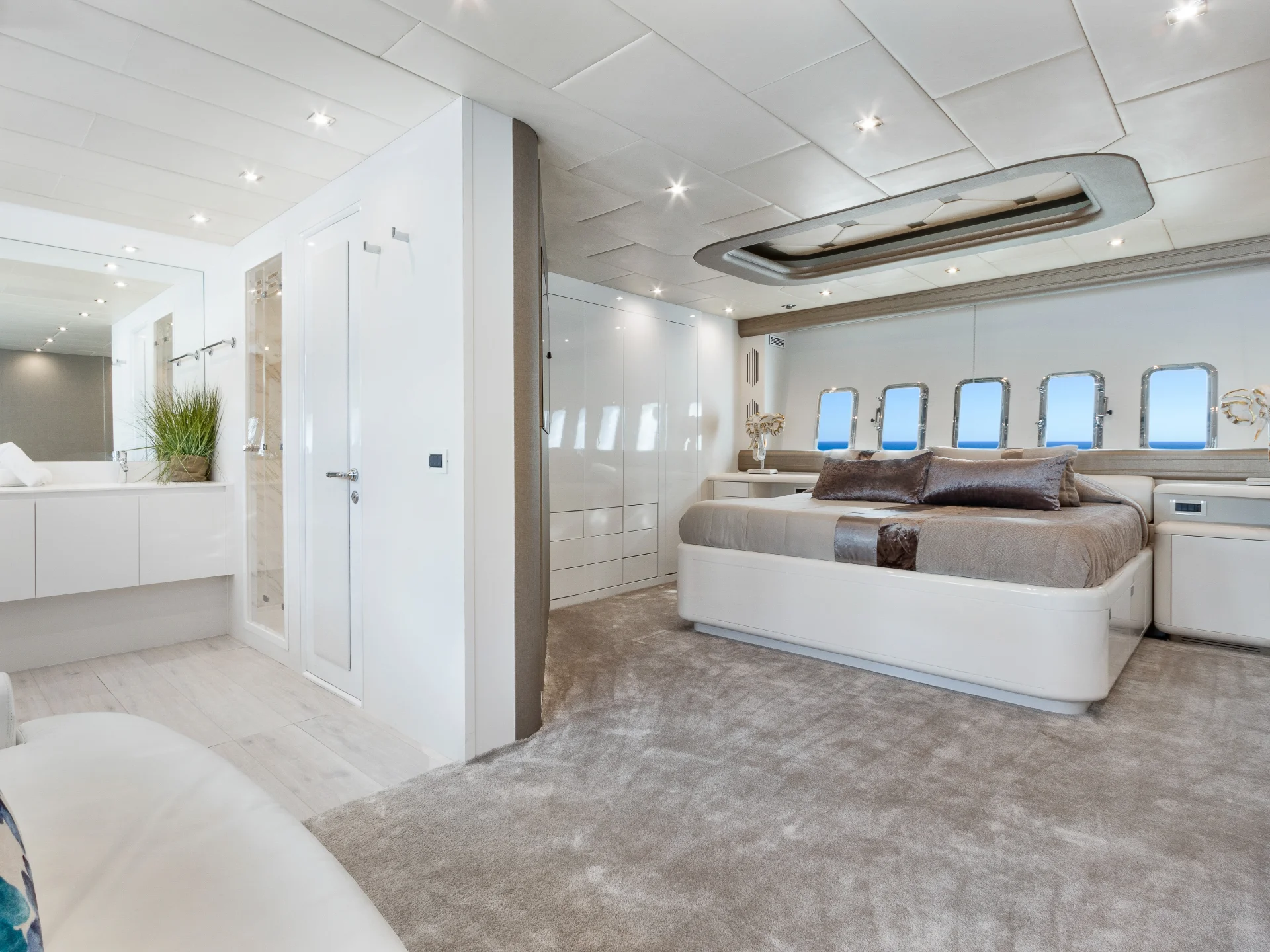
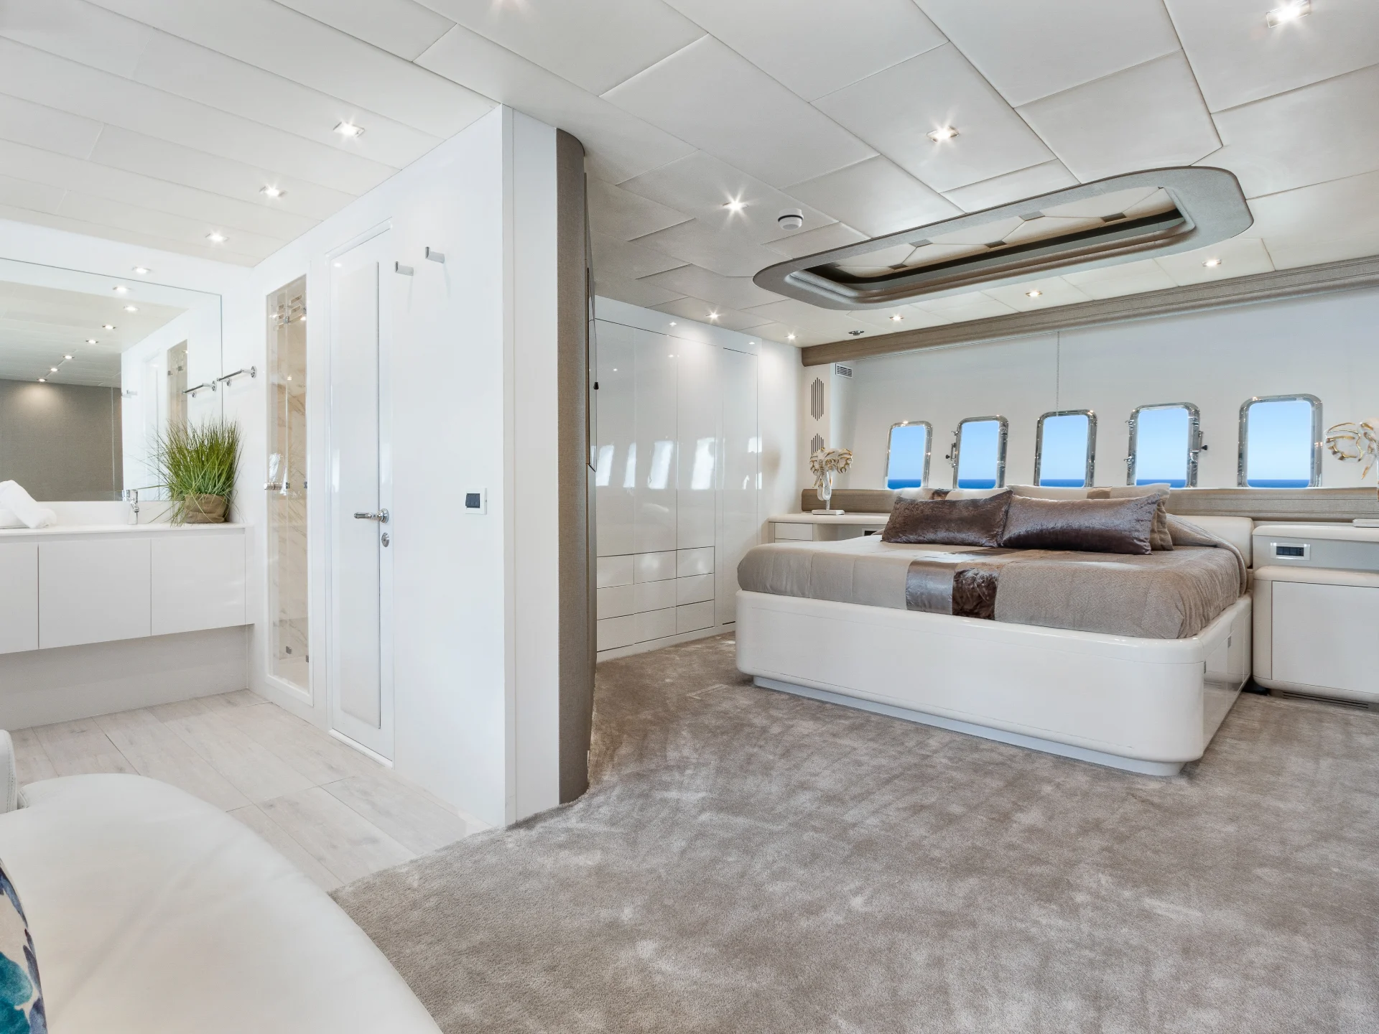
+ smoke detector (790, 219)
